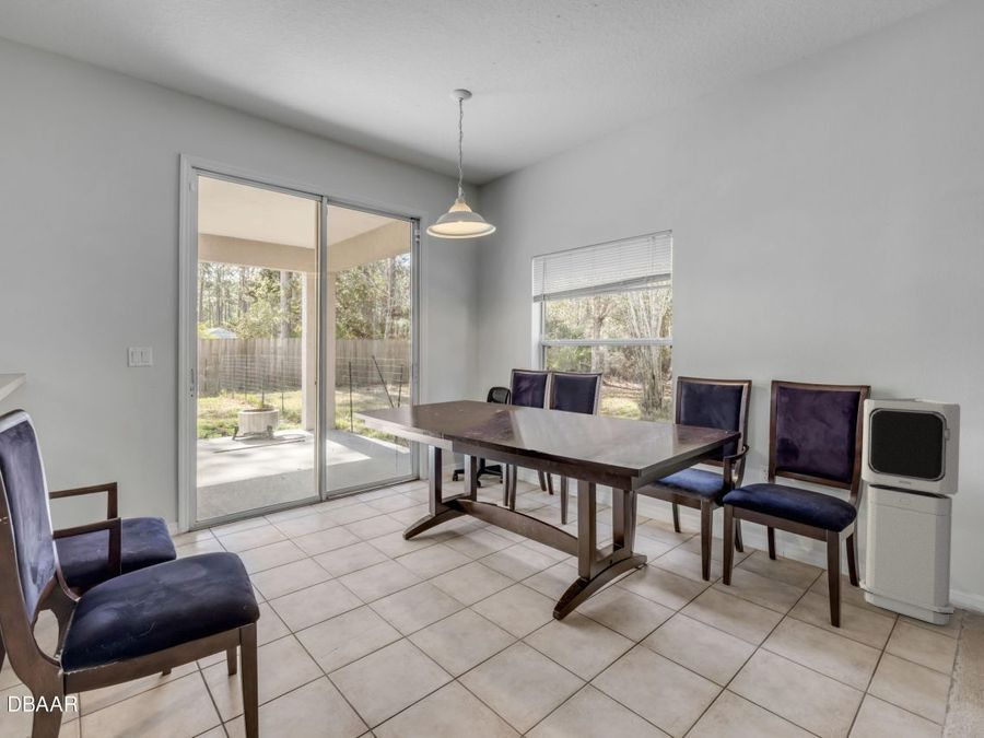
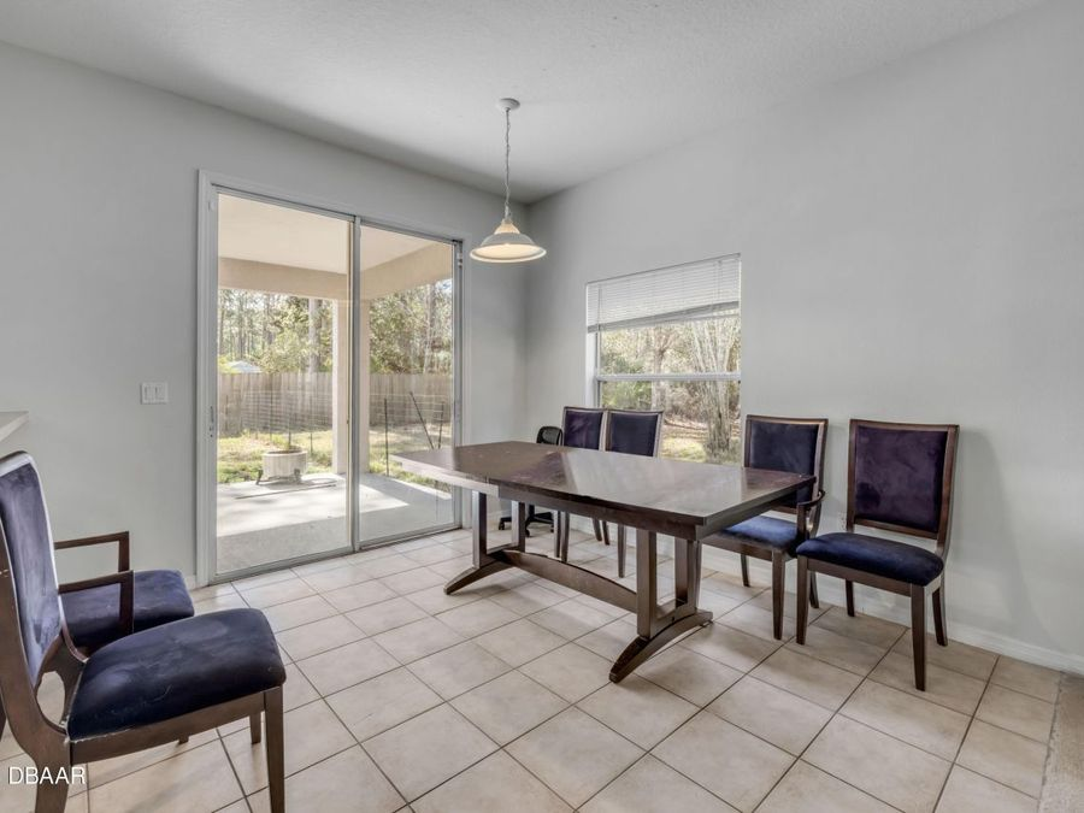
- air purifier (910, 502)
